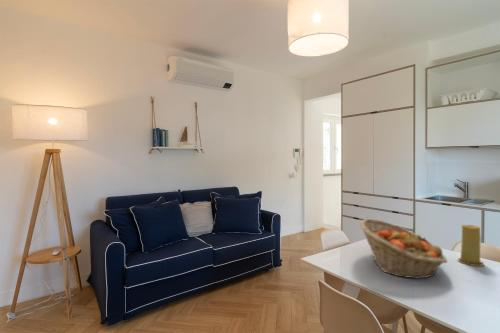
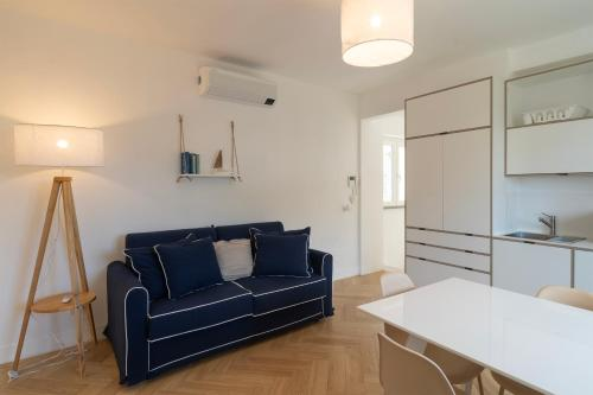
- fruit basket (399, 245)
- candle (470, 243)
